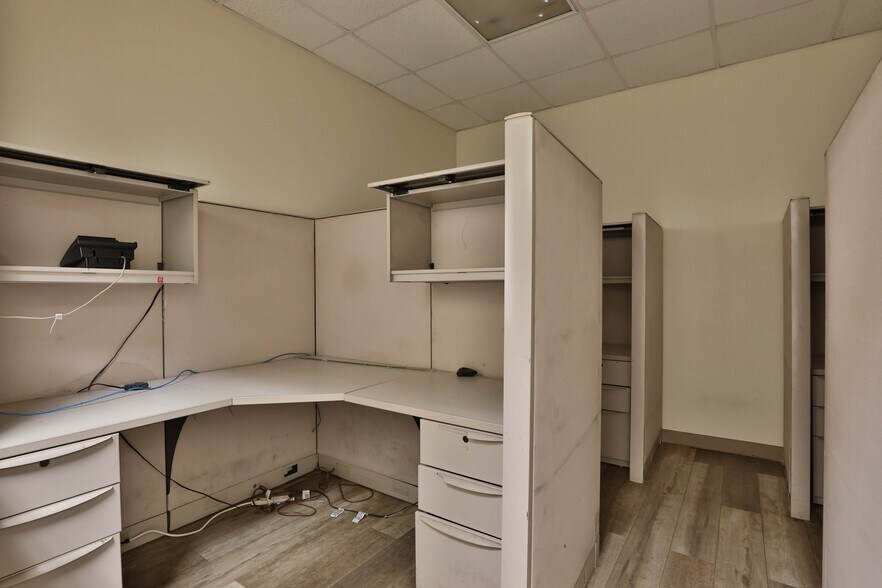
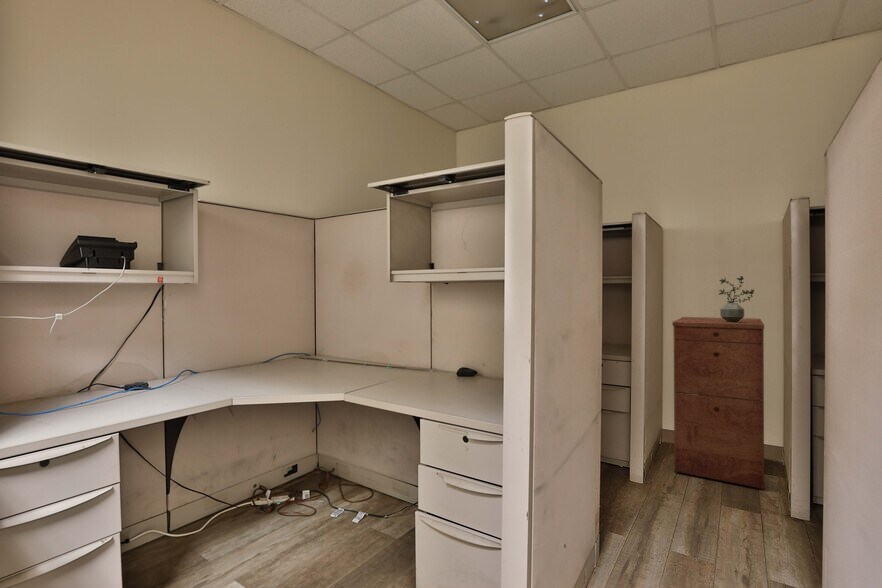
+ filing cabinet (718, 392)
+ potted plant (736, 298)
